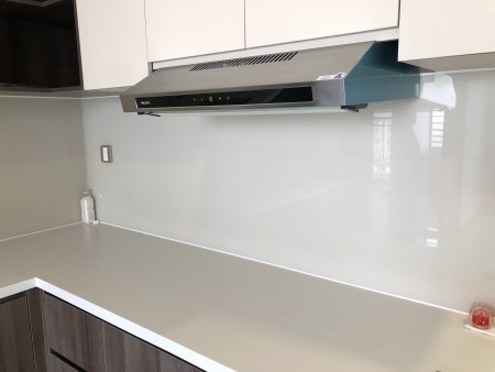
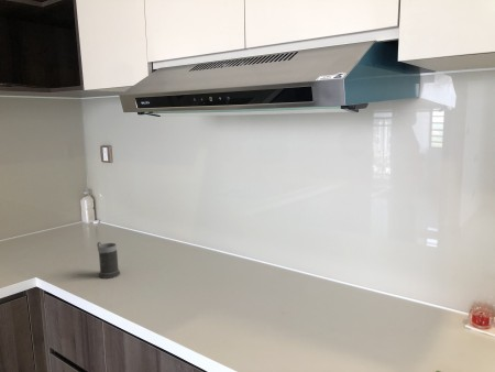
+ mug (106, 258)
